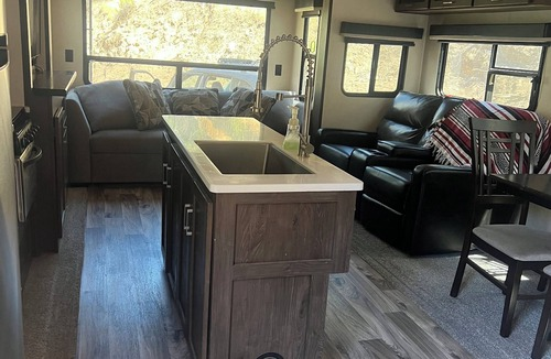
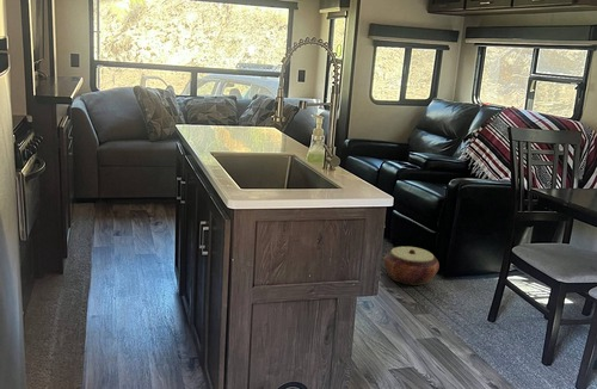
+ woven basket (411, 264)
